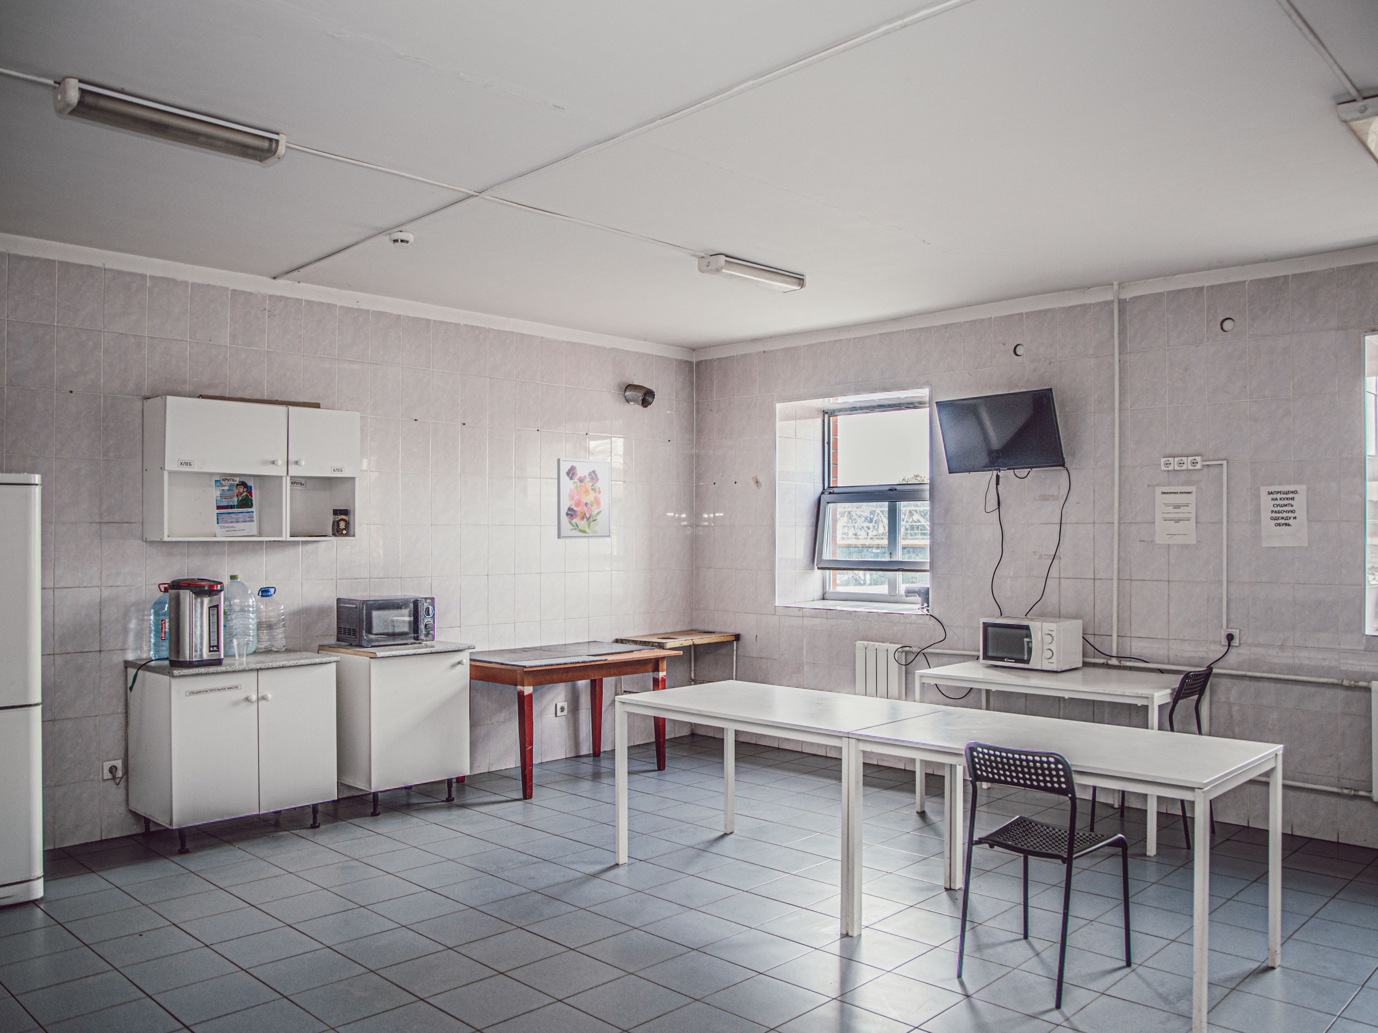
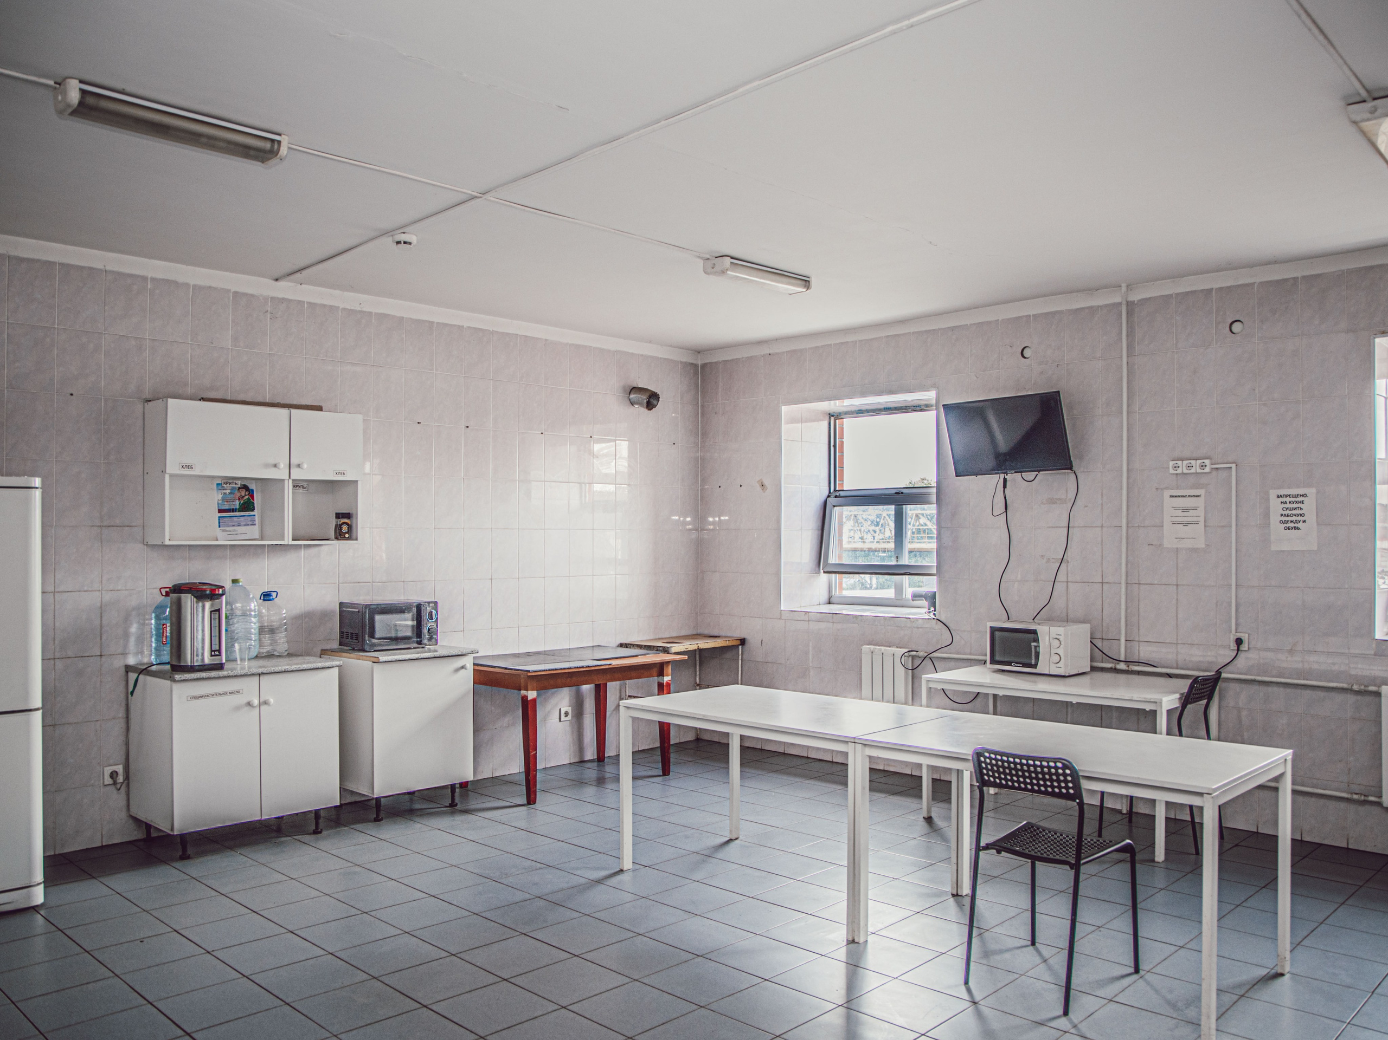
- wall art (585, 499)
